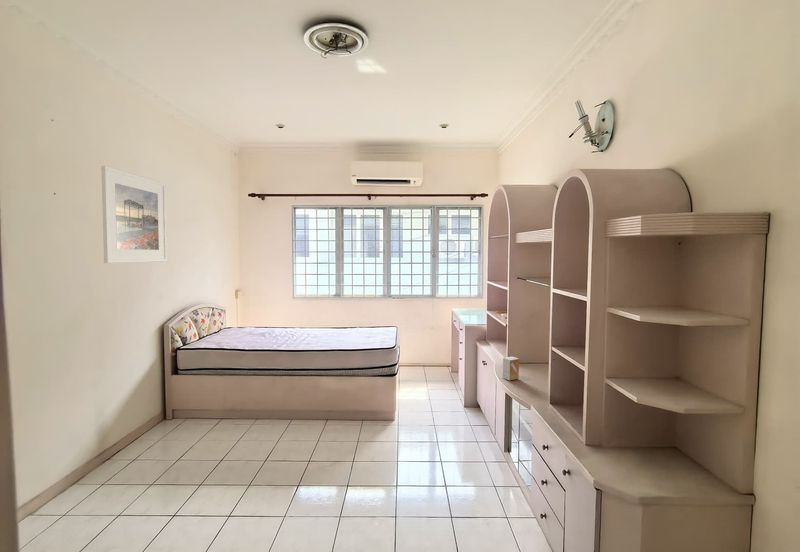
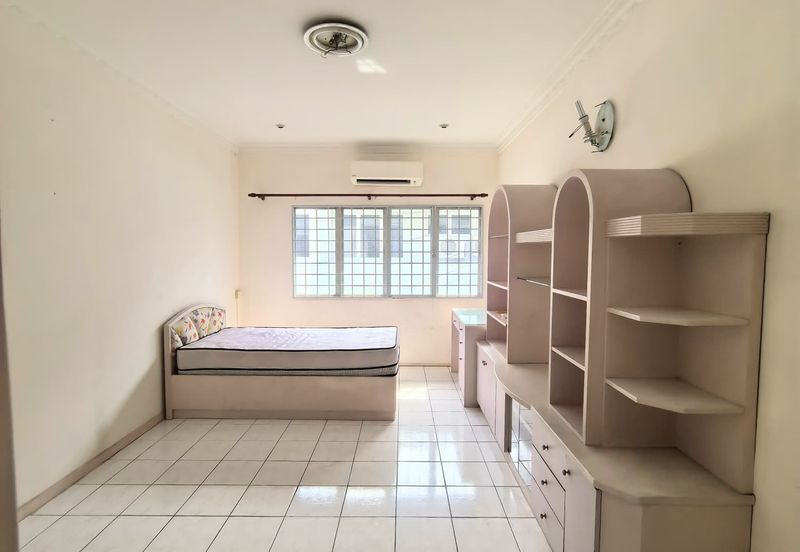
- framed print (138, 219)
- small box (510, 368)
